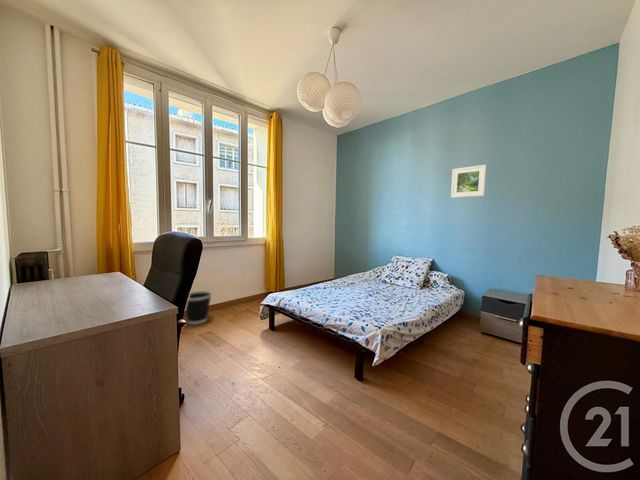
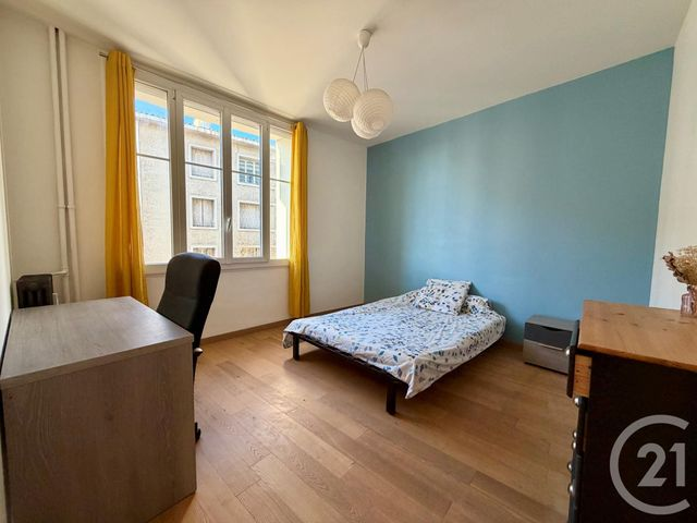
- wastebasket (197, 307)
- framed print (467, 182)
